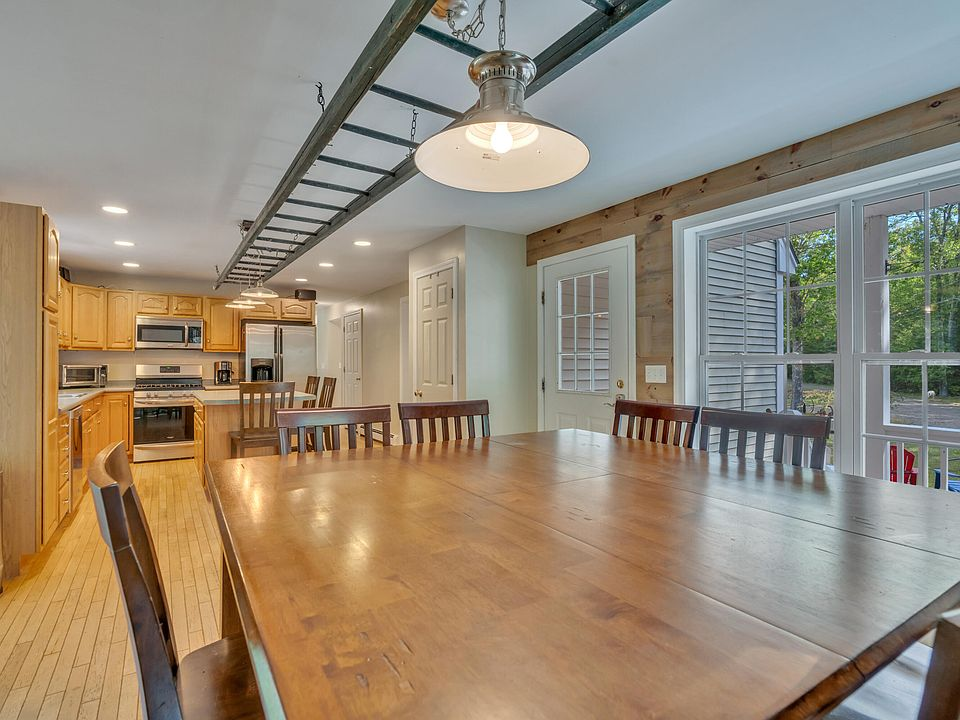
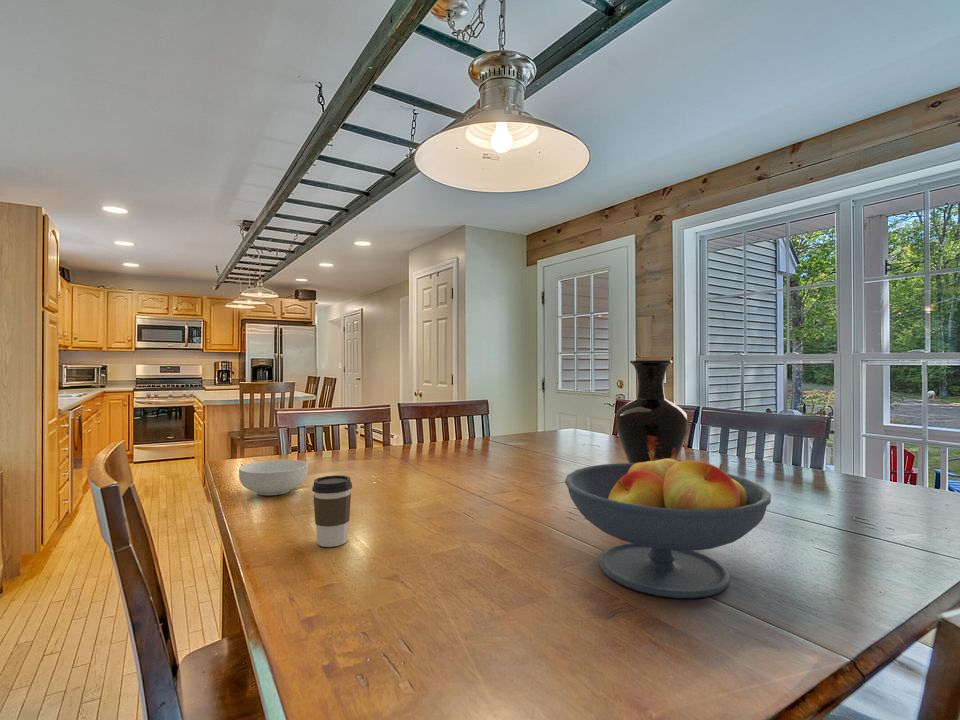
+ vase (651, 428)
+ cereal bowl (274, 478)
+ fruit bowl (661, 510)
+ coffee cup (332, 510)
